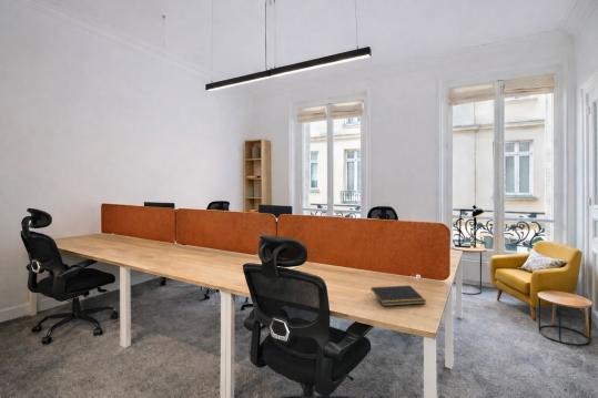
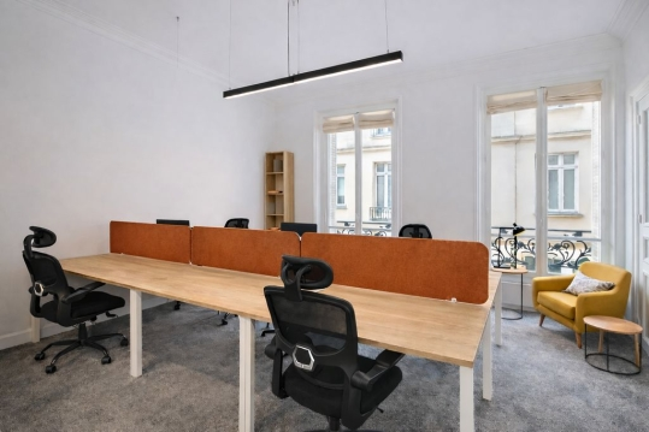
- notepad (397, 295)
